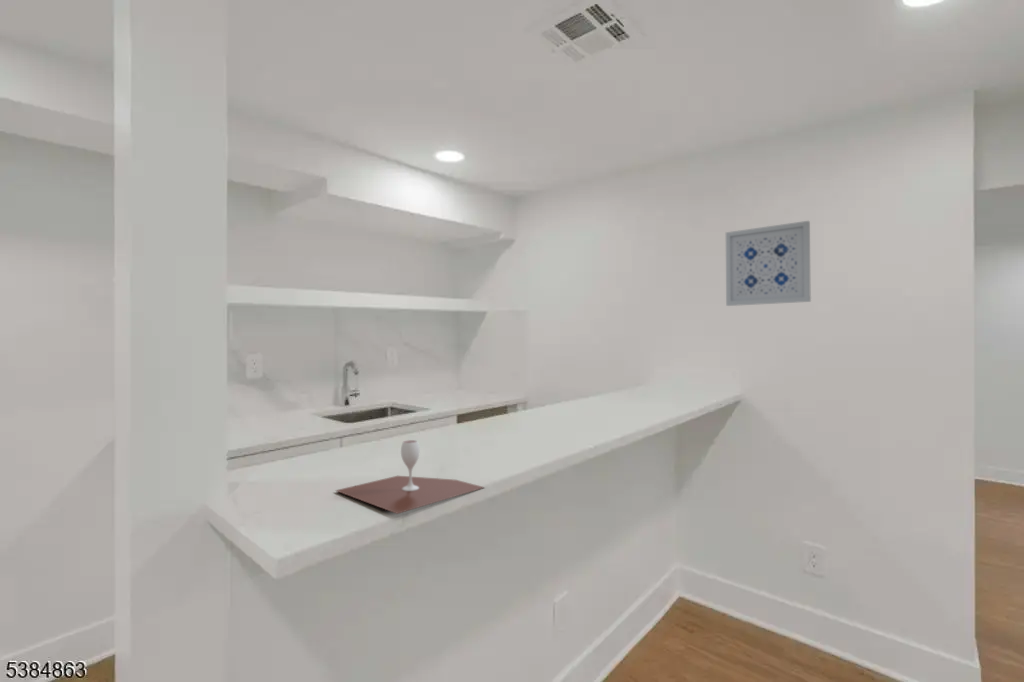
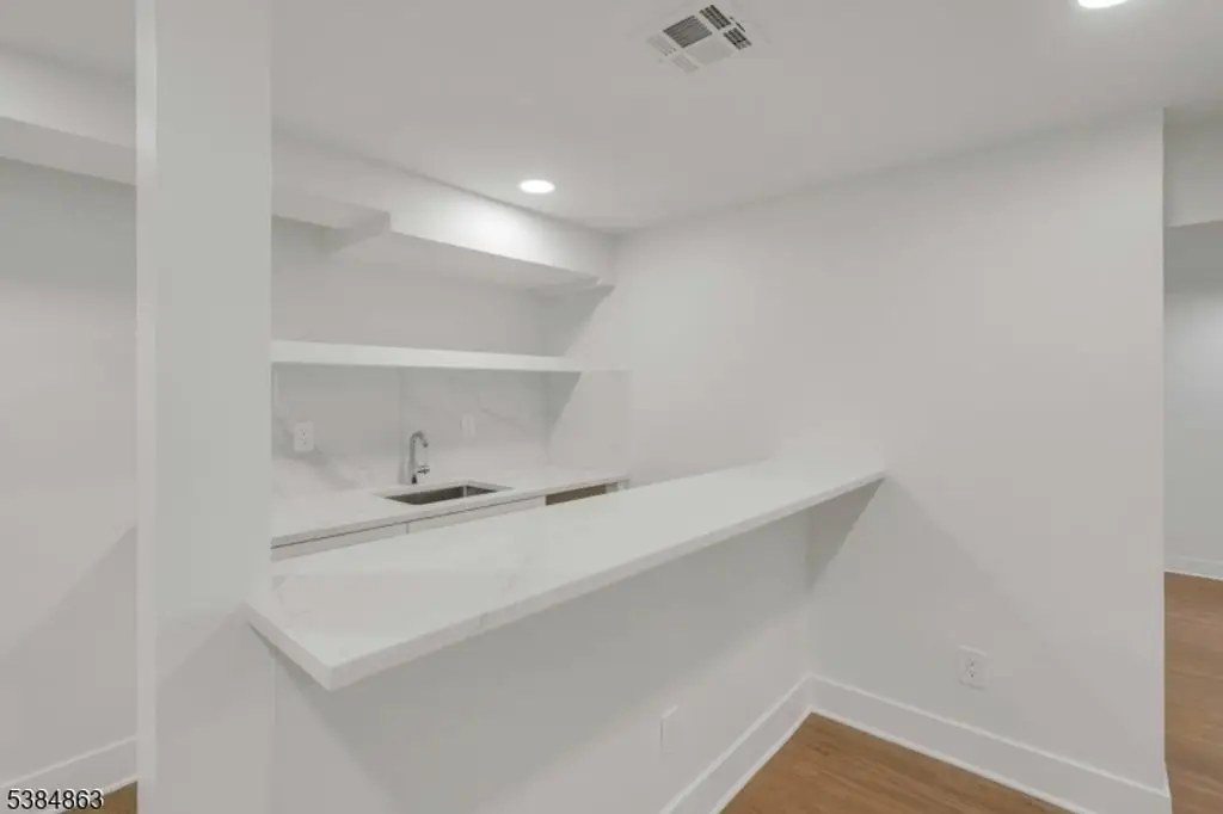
- wine glass (410, 465)
- wall art (766, 265)
